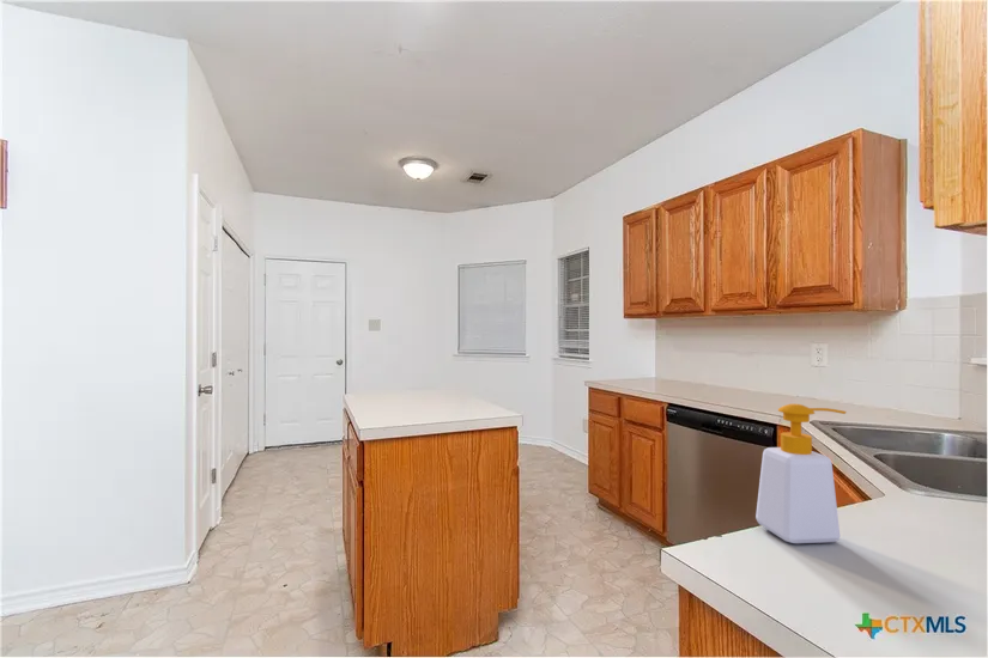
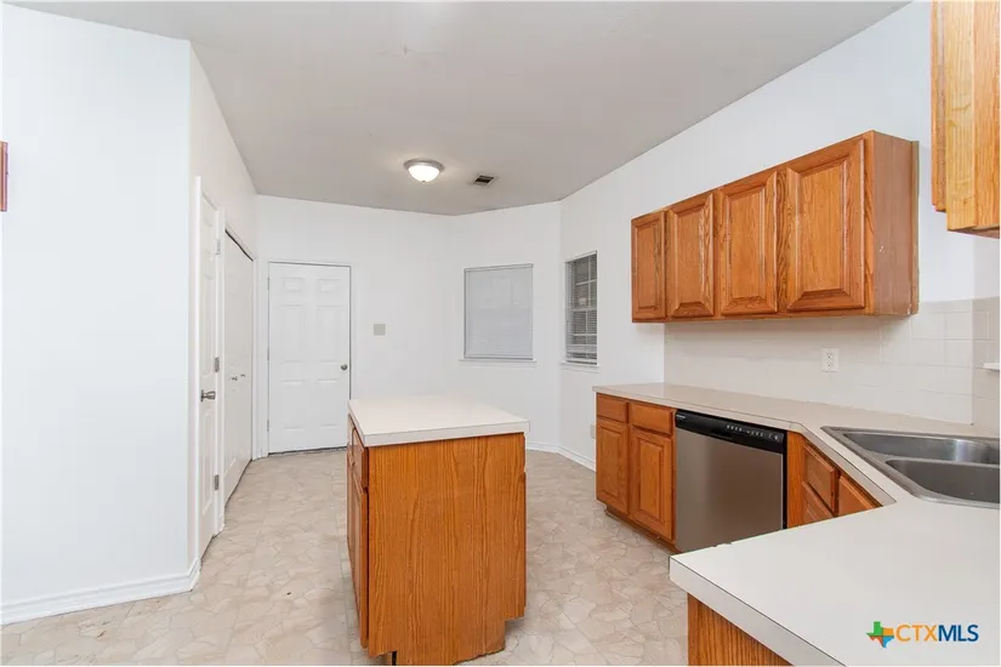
- soap bottle (807, 468)
